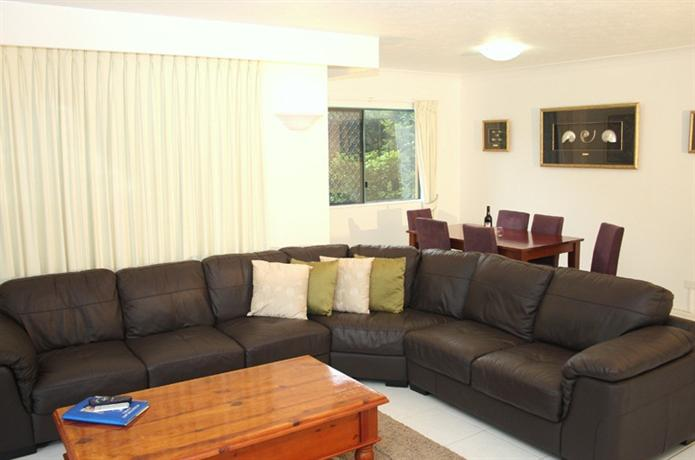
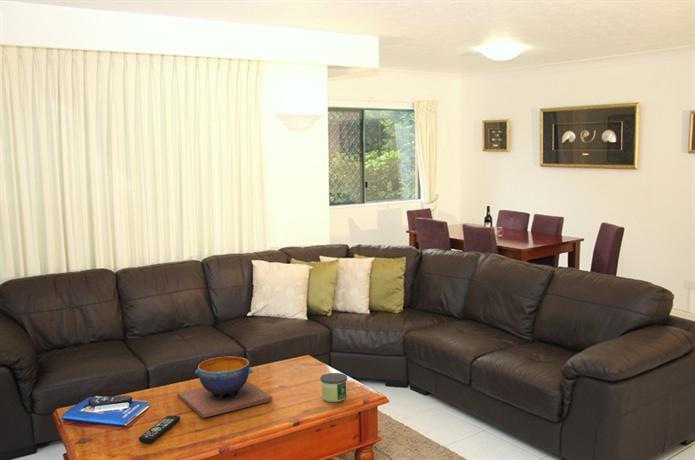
+ candle (334, 387)
+ remote control (160, 428)
+ decorative bowl (223, 381)
